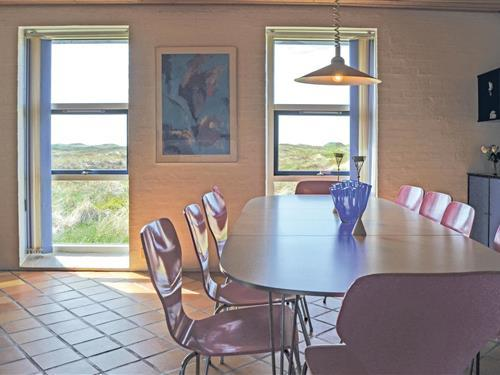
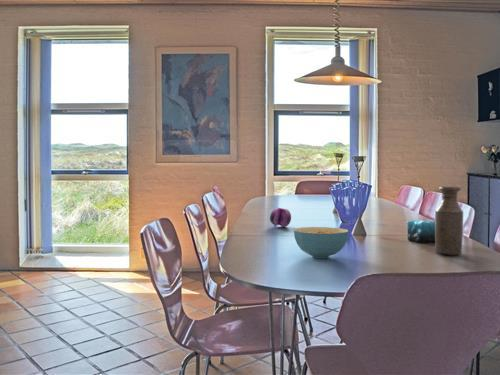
+ cereal bowl (320, 243)
+ fruit (280, 217)
+ bottle (448, 220)
+ candle (422, 227)
